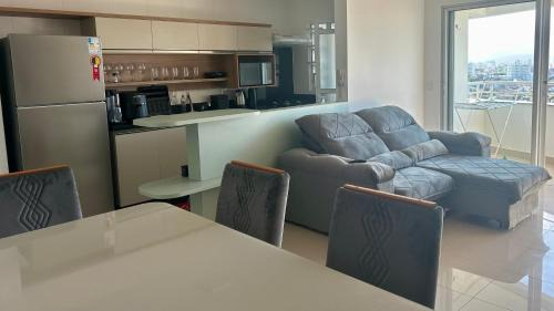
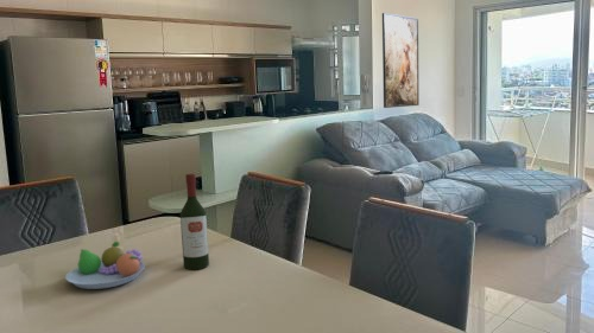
+ fruit bowl (105, 262)
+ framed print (402, 62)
+ wine bottle (192, 219)
